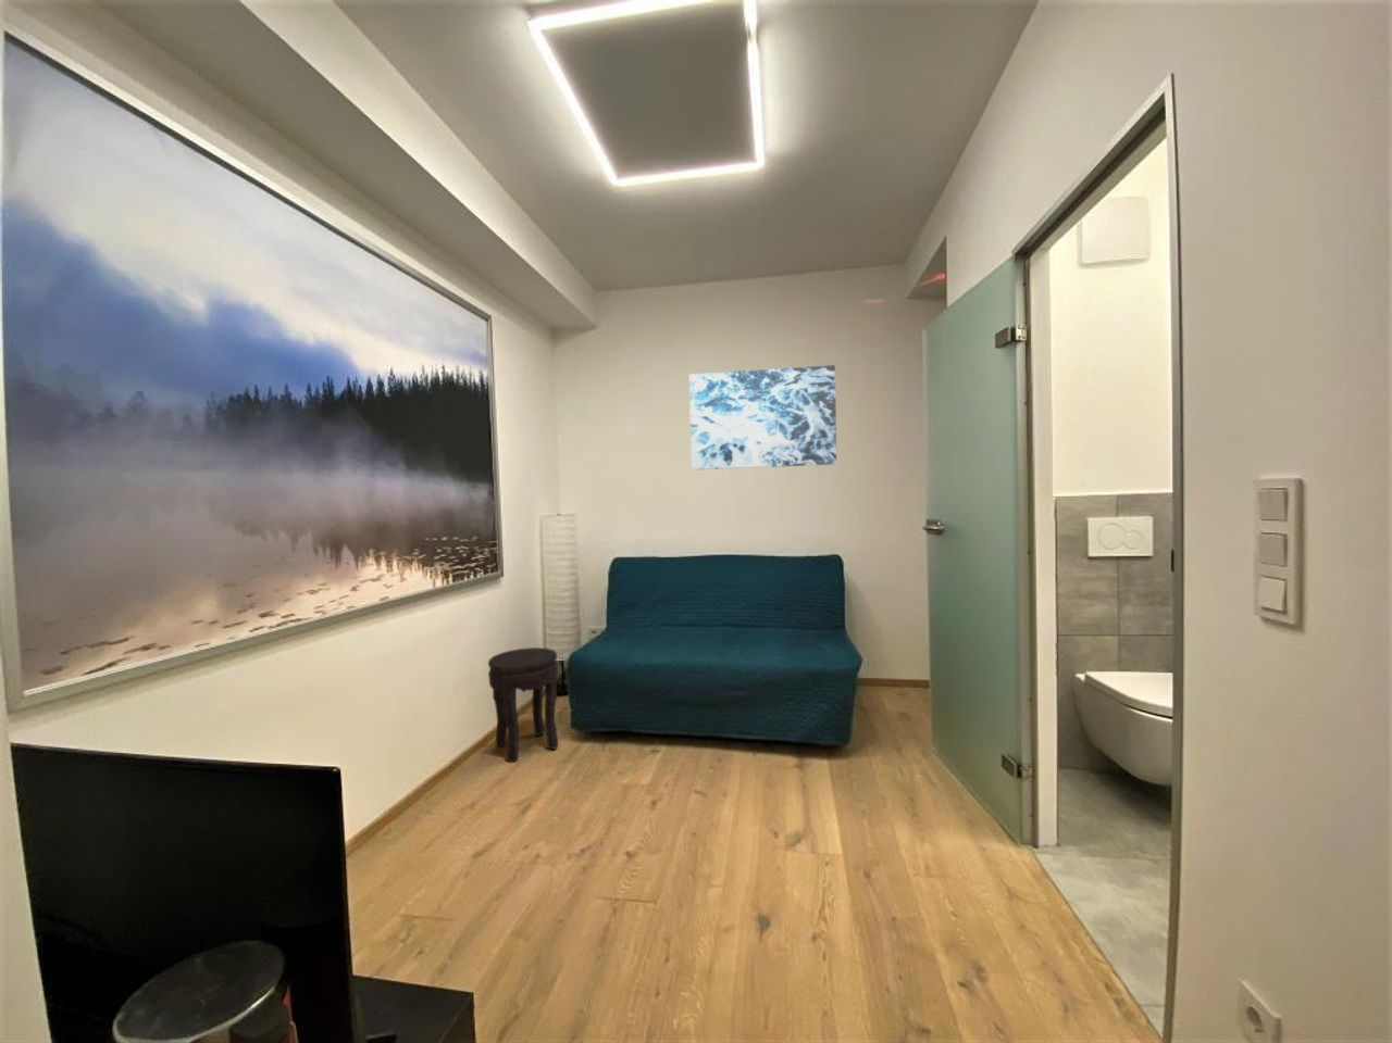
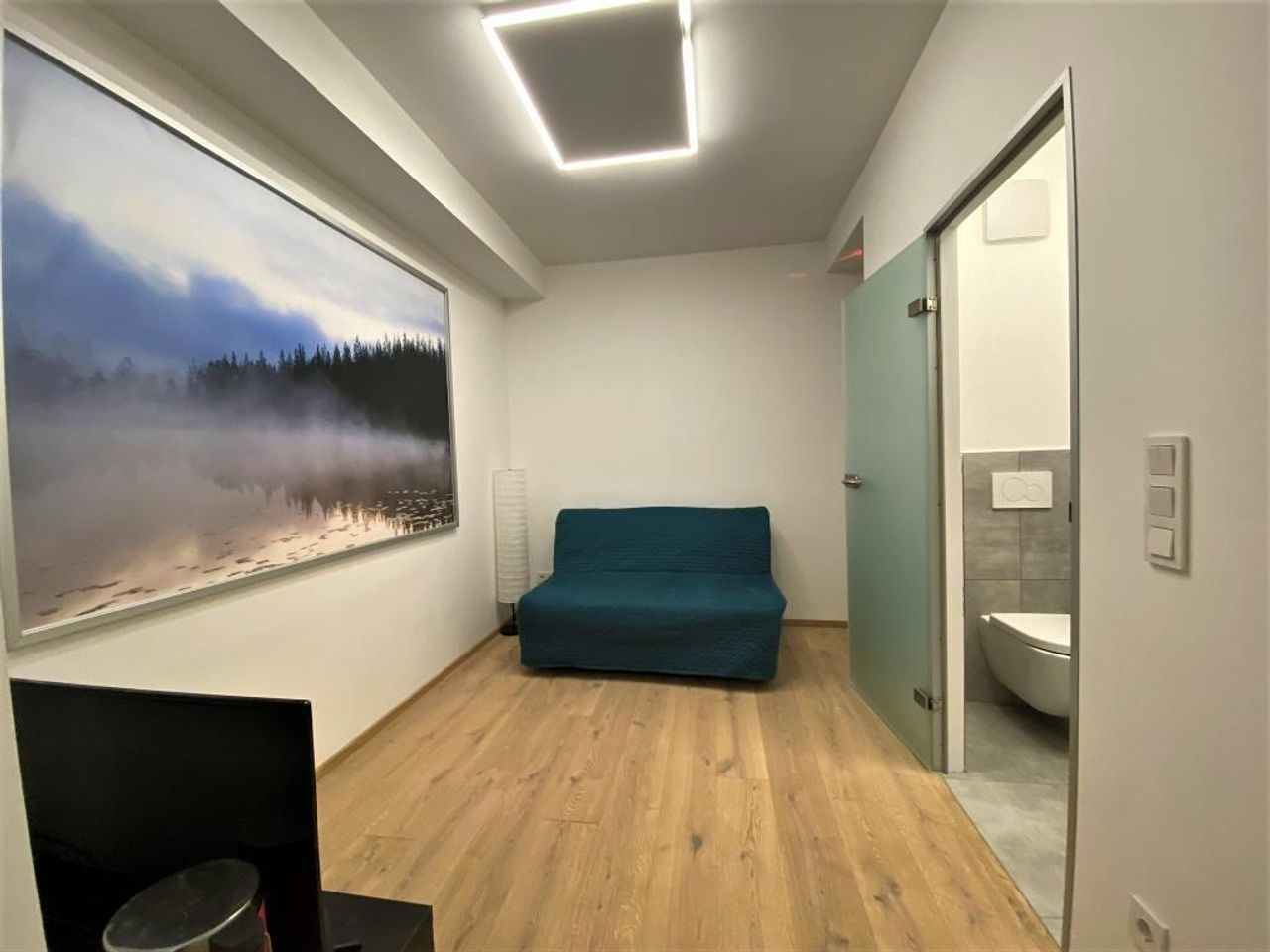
- wall art (762, 419)
- side table (533, 702)
